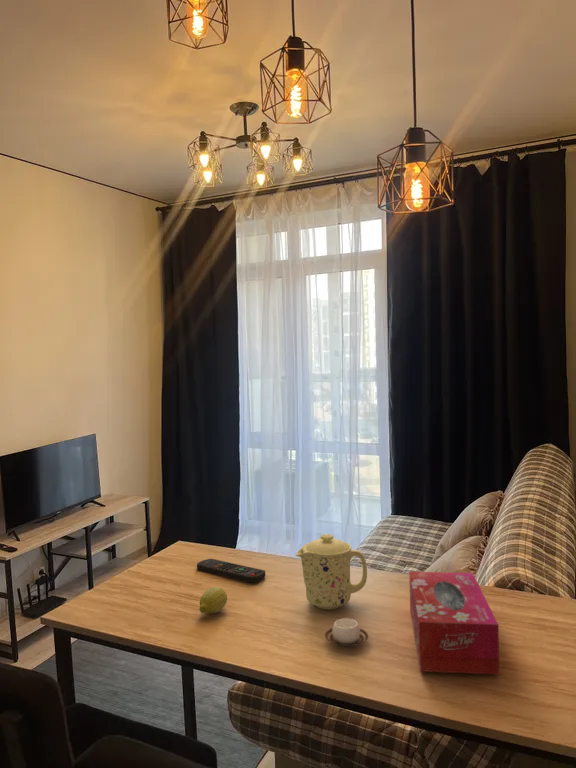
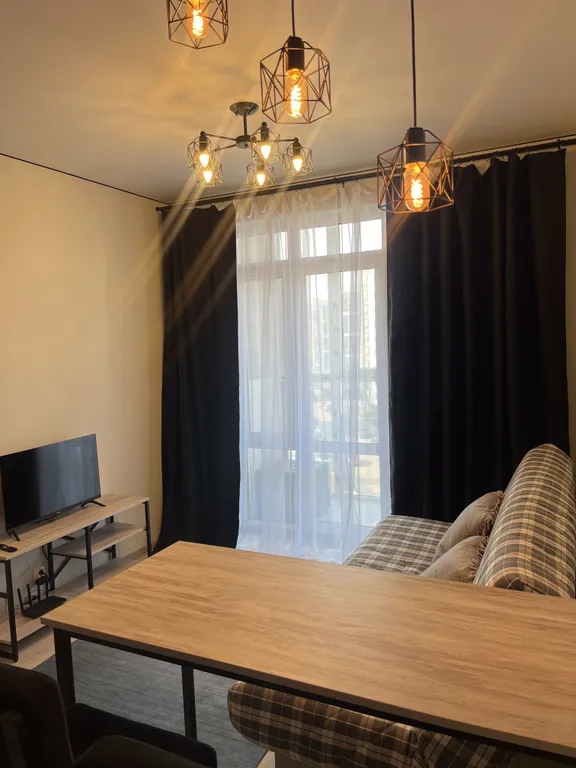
- remote control (230, 569)
- mug (331, 569)
- fruit (213, 600)
- cup (346, 633)
- tissue box (449, 617)
